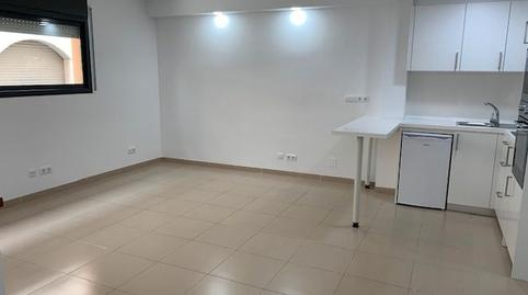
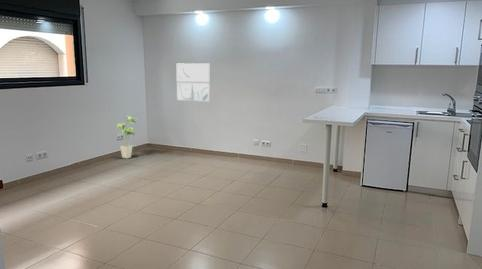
+ house plant (128, 137)
+ wall art (192, 81)
